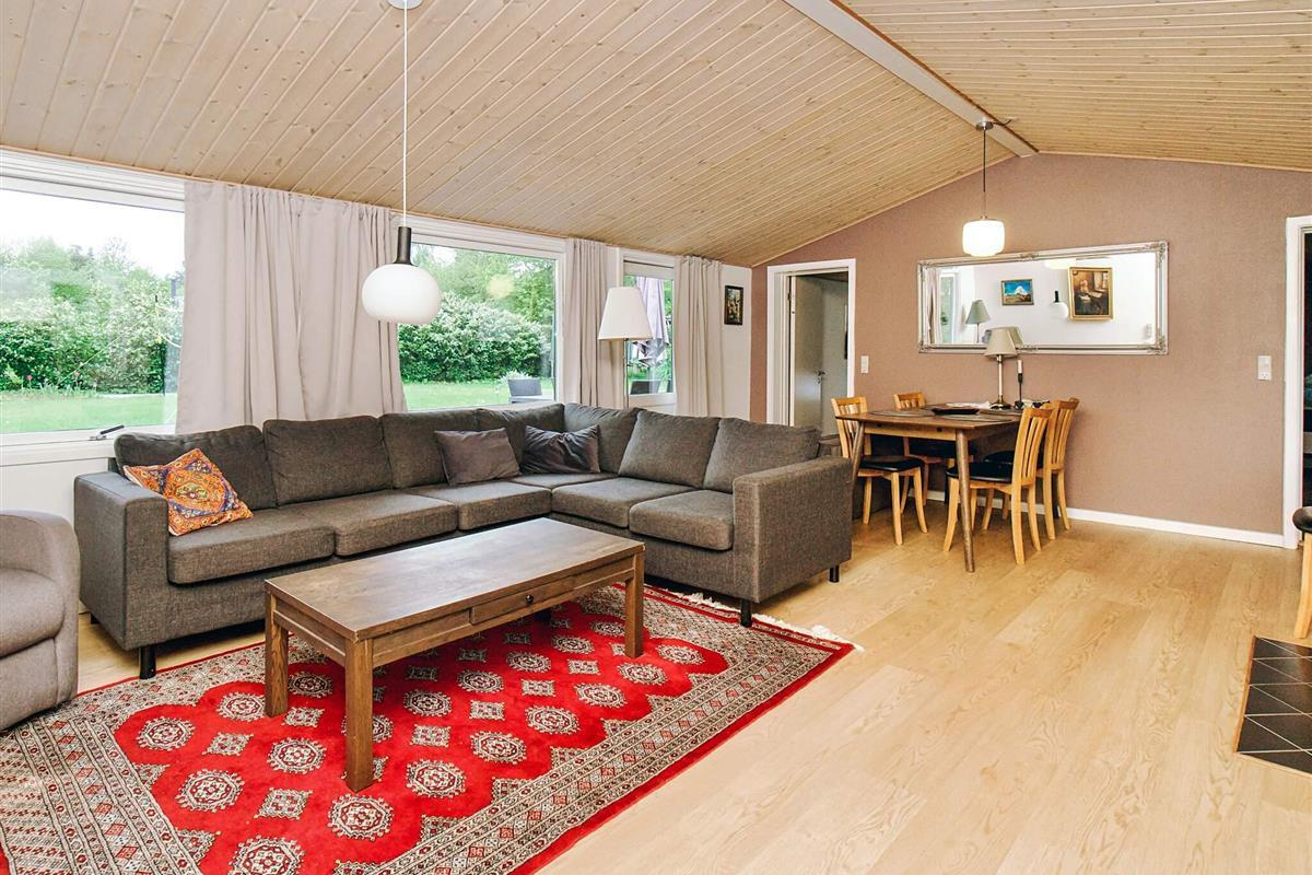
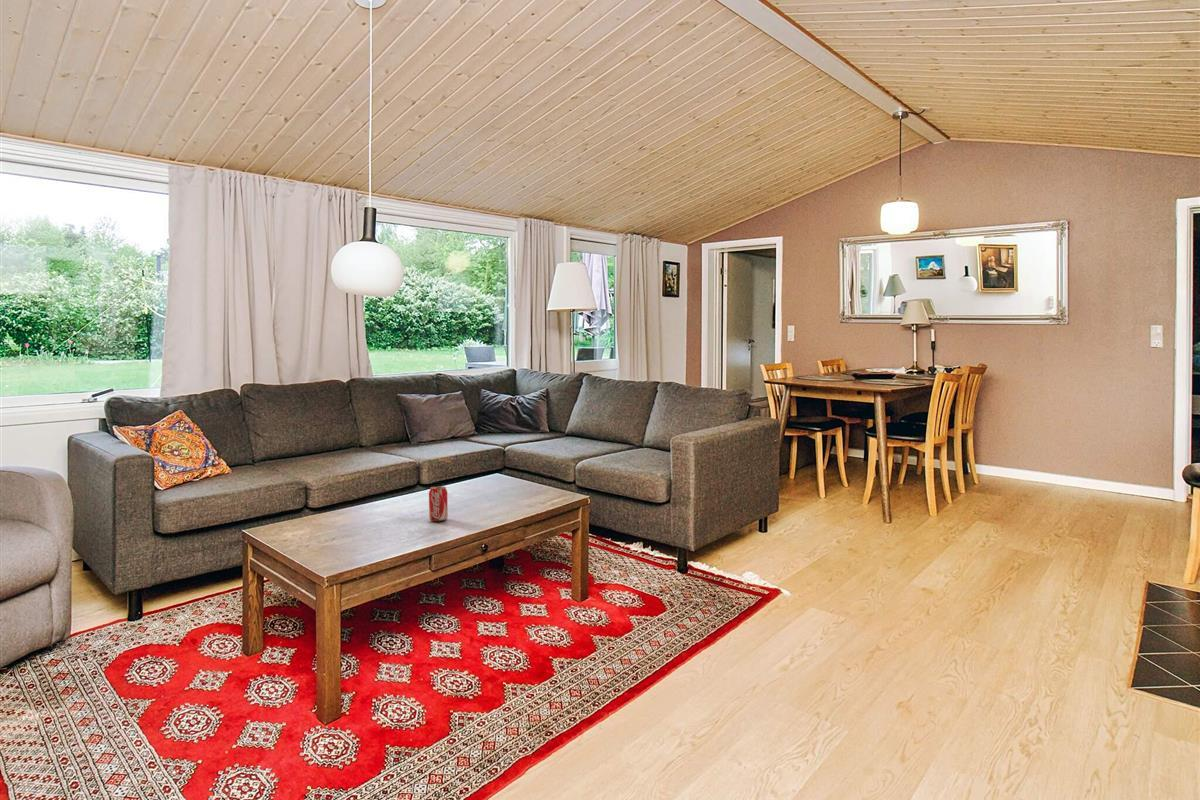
+ beverage can (438, 503)
